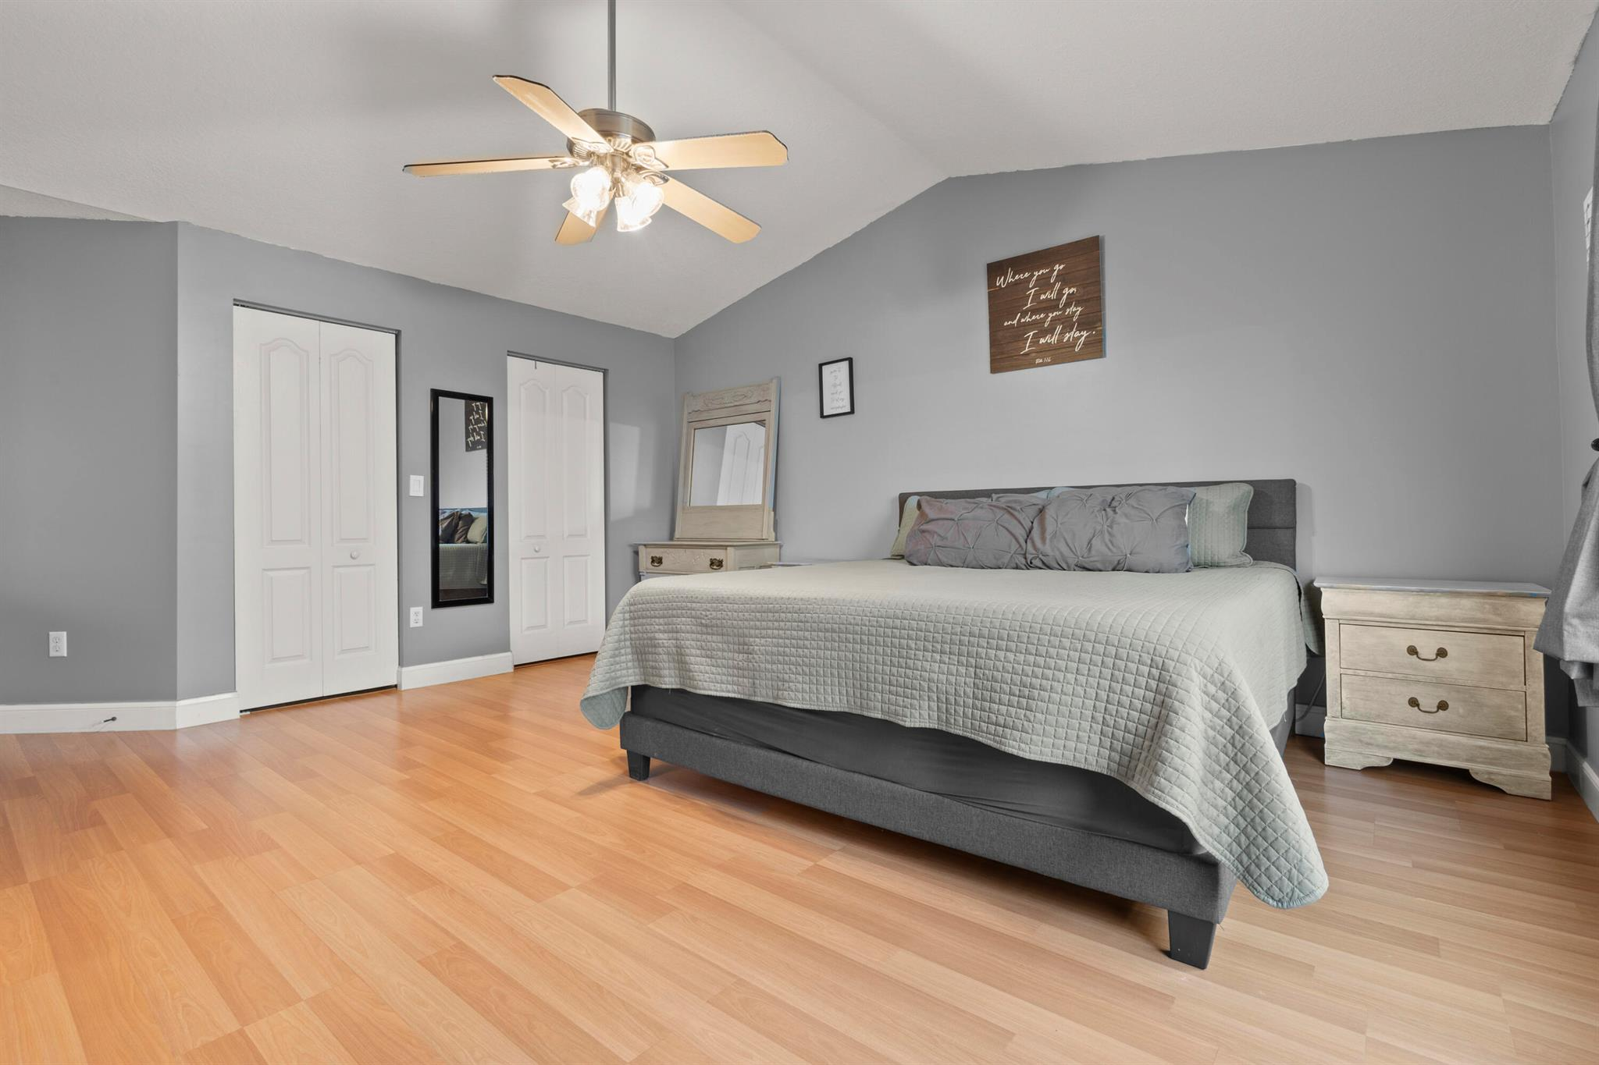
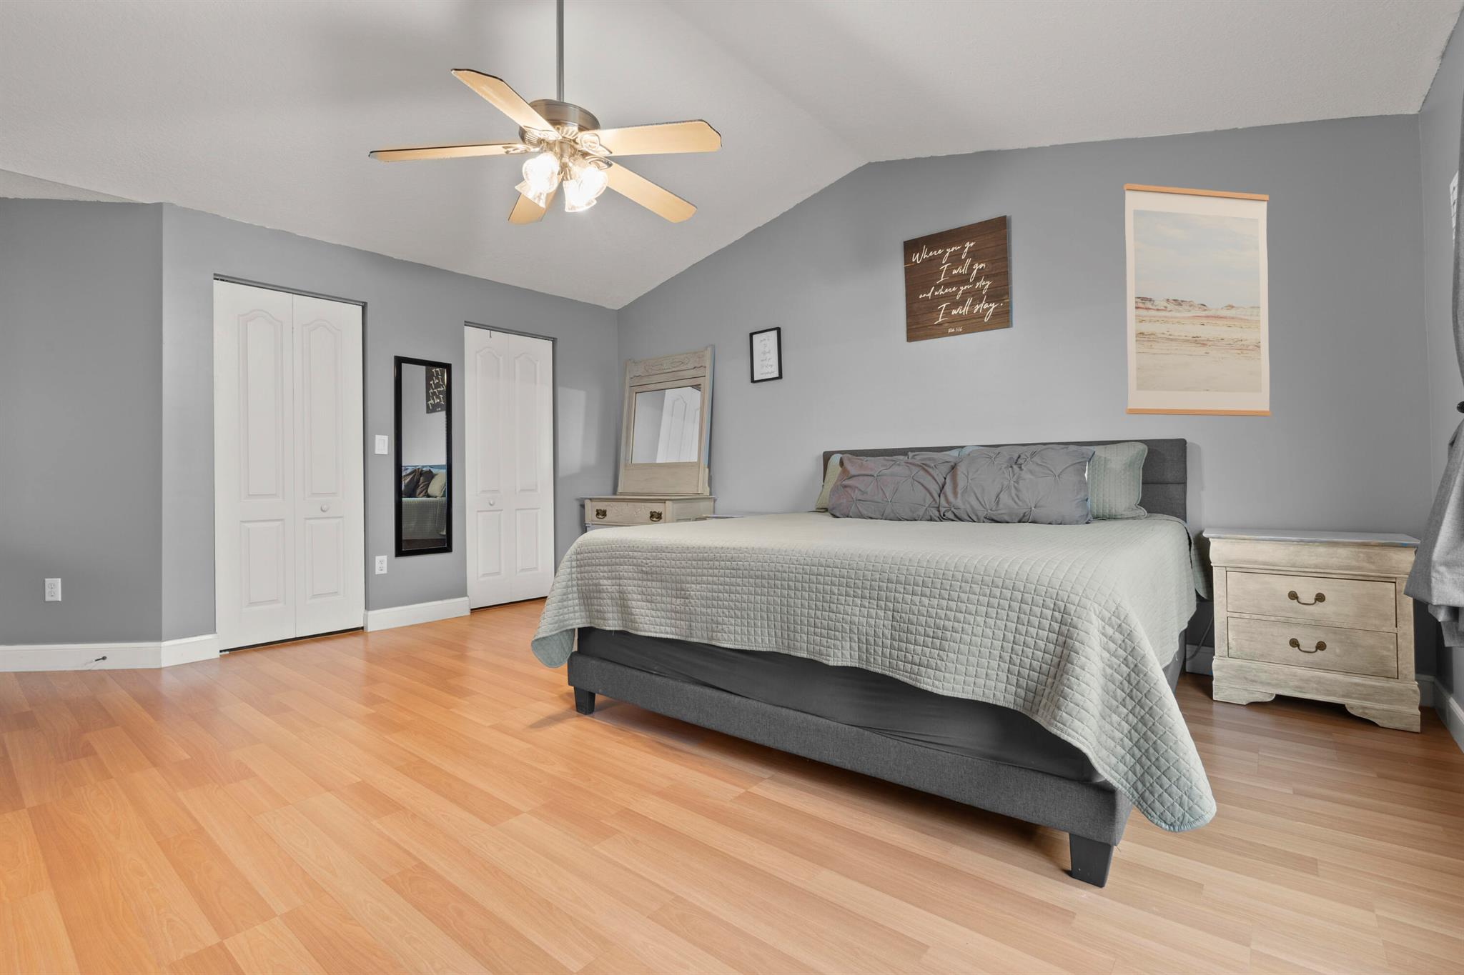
+ wall art (1198, 303)
